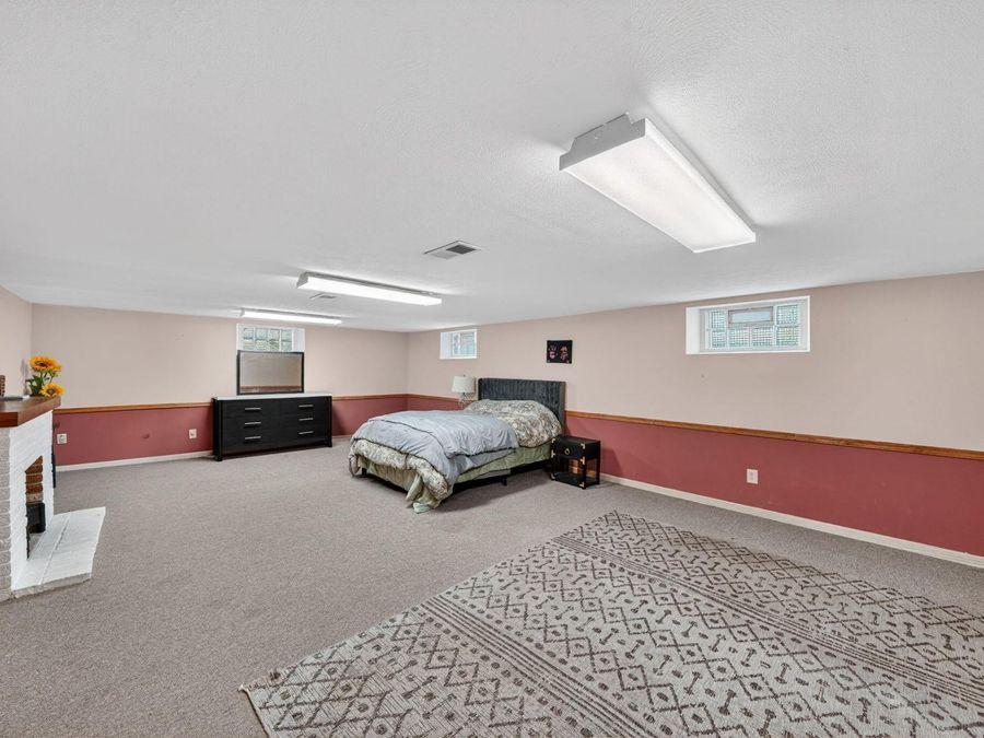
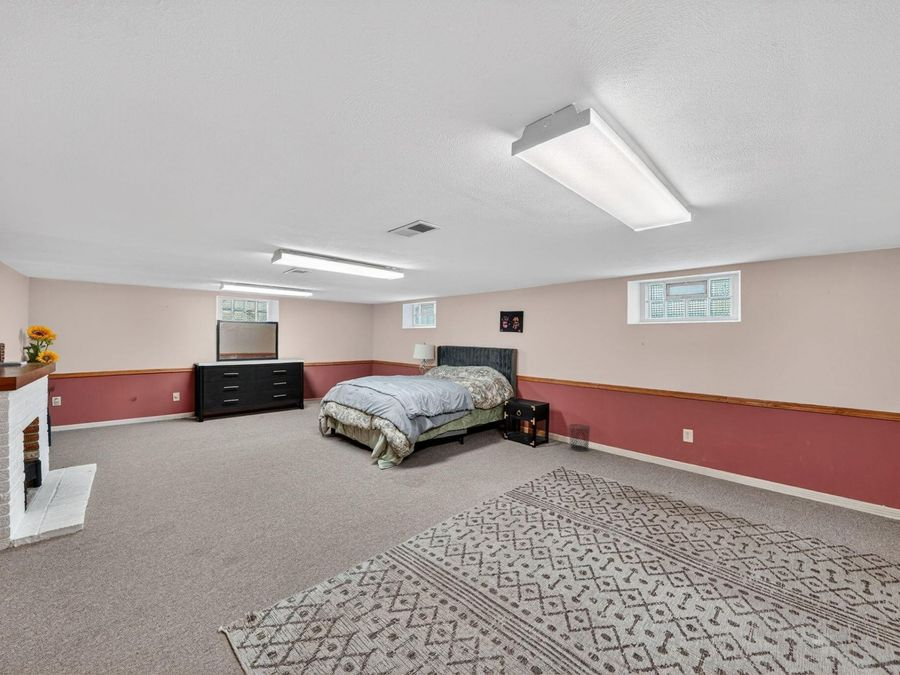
+ waste bin (579, 437)
